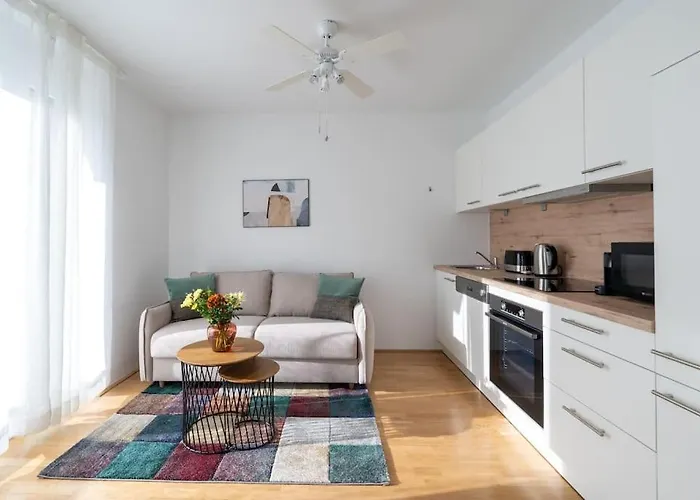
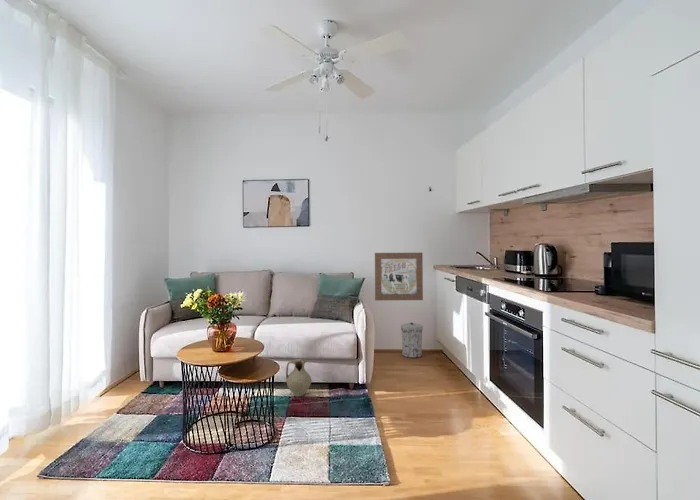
+ wall art (398, 276)
+ trash can (411, 339)
+ ceramic jug (298, 377)
